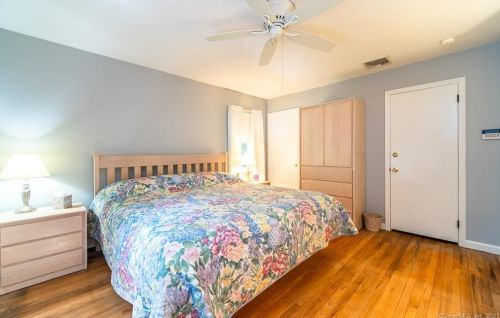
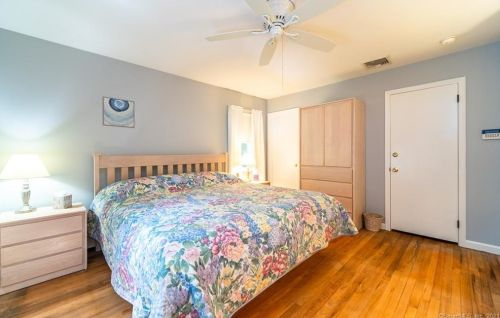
+ wall art (119, 112)
